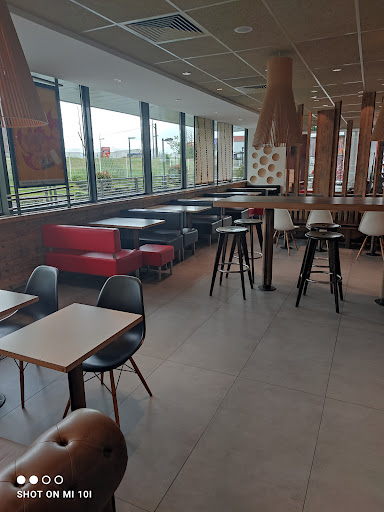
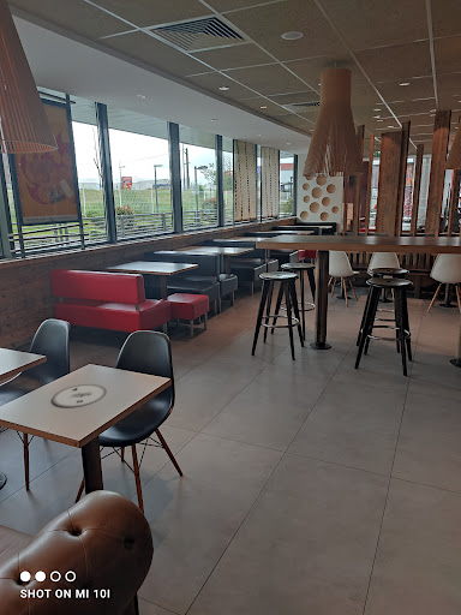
+ plate (79, 394)
